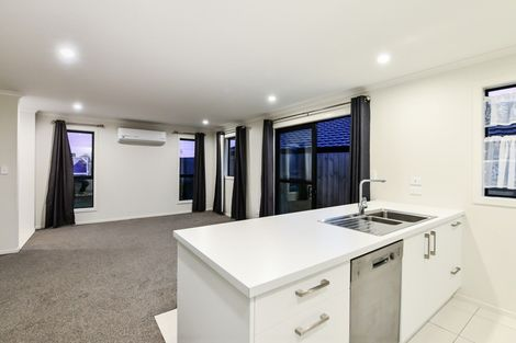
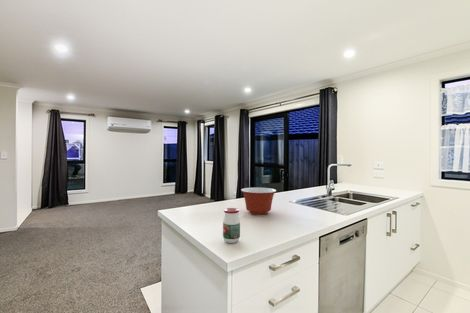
+ jar (231, 225)
+ mixing bowl (258, 201)
